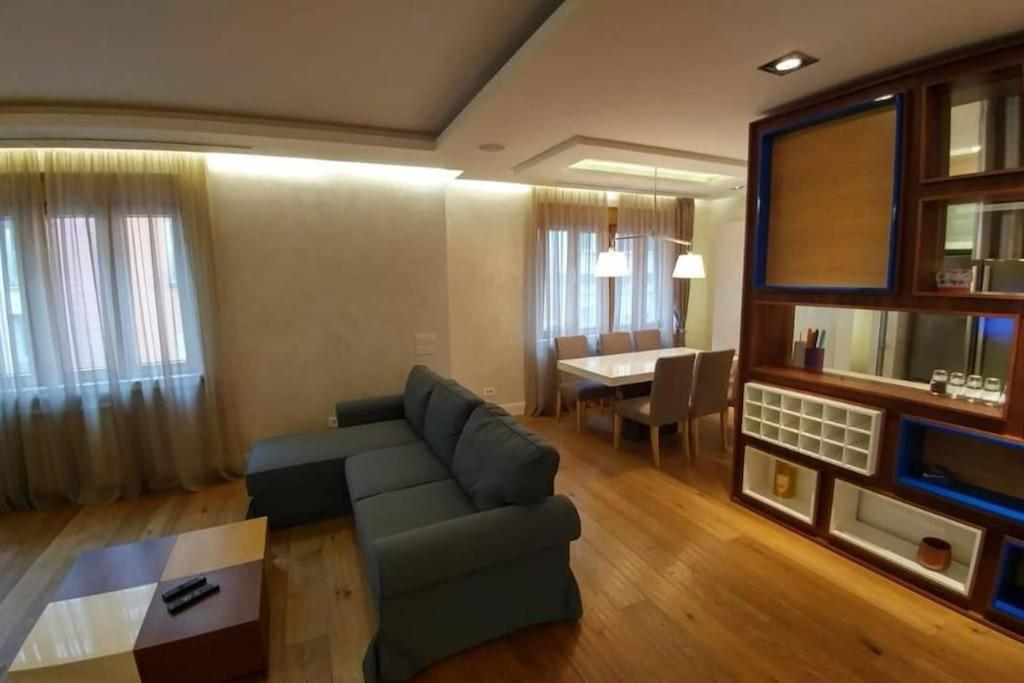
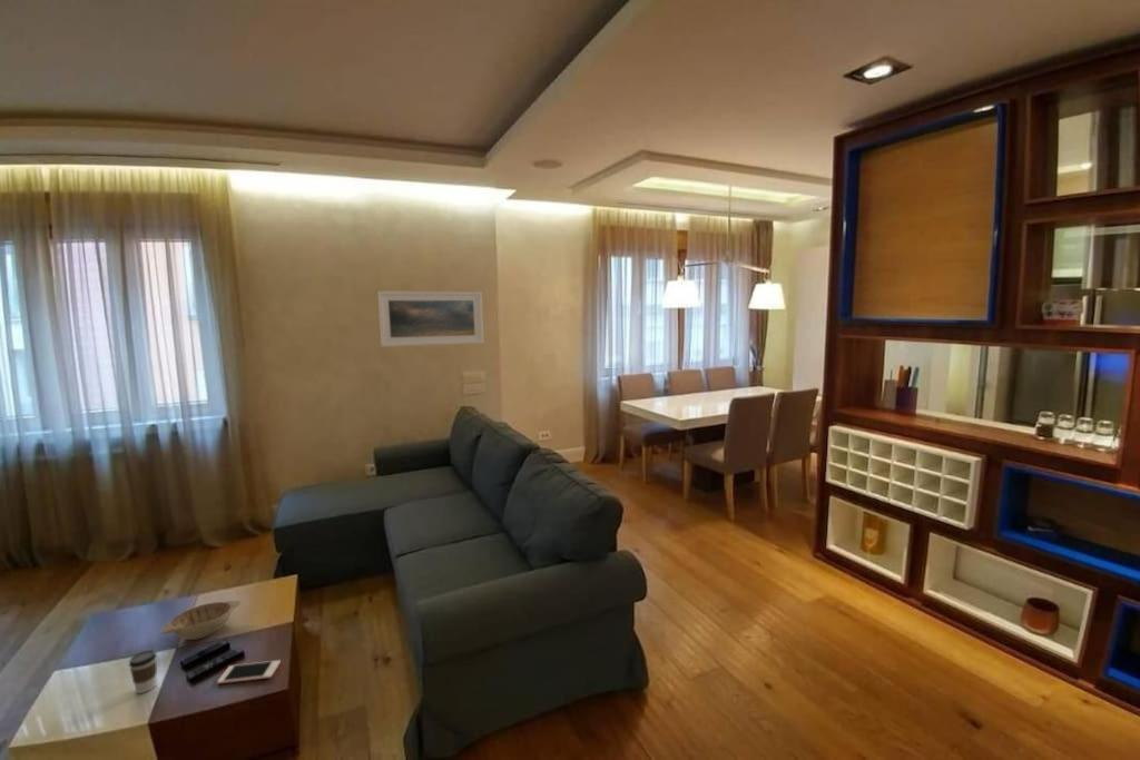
+ coffee cup (144, 671)
+ decorative bowl (203, 622)
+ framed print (433, 318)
+ cell phone (249, 671)
